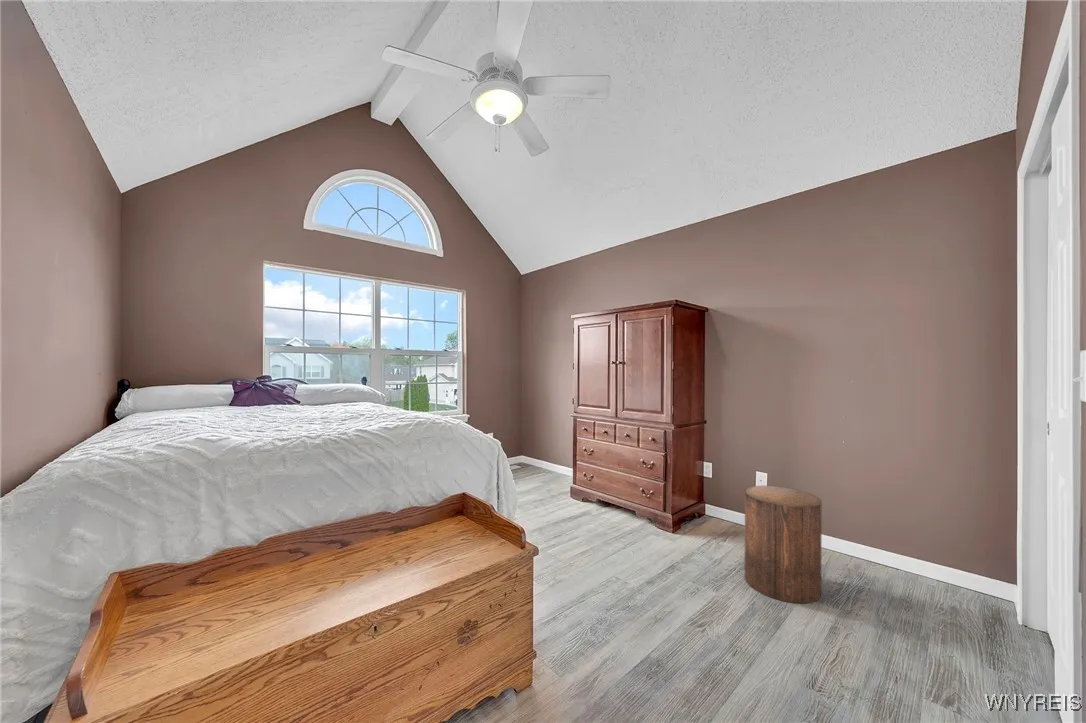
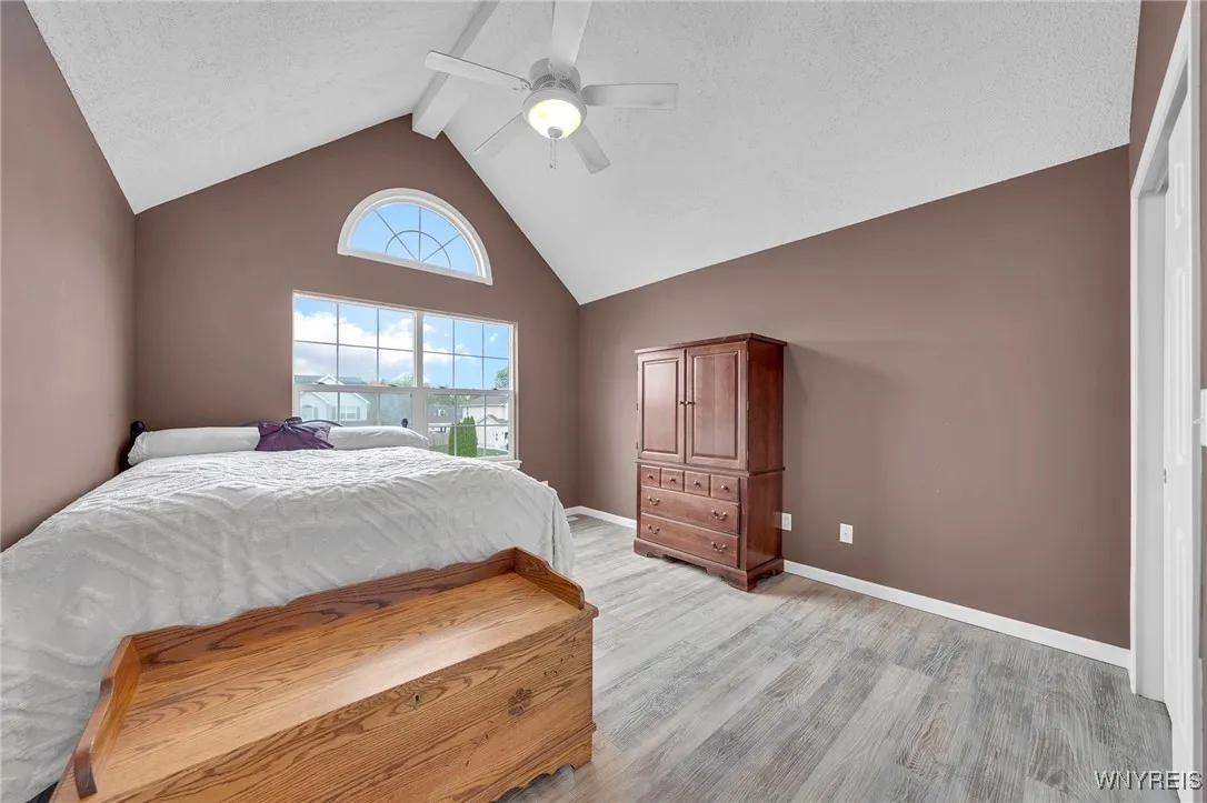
- stool (781, 539)
